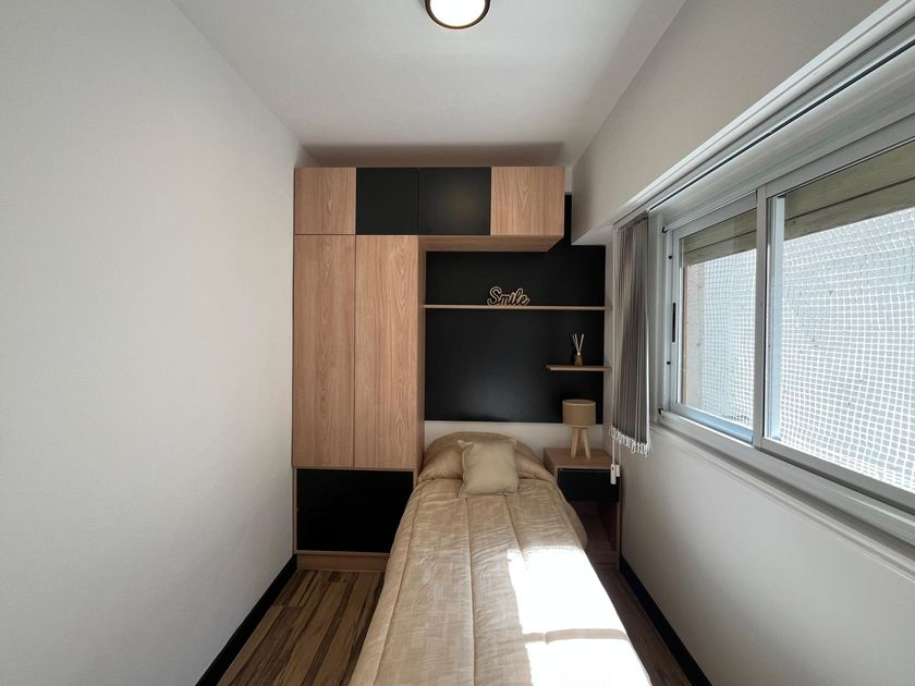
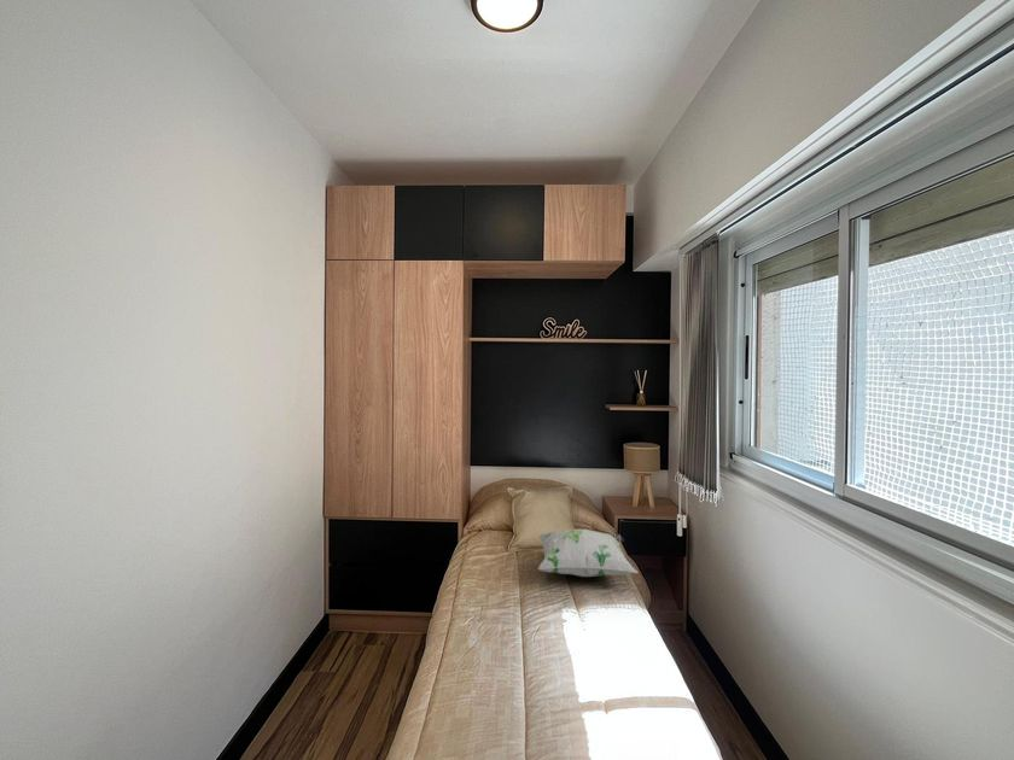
+ decorative pillow (583, 550)
